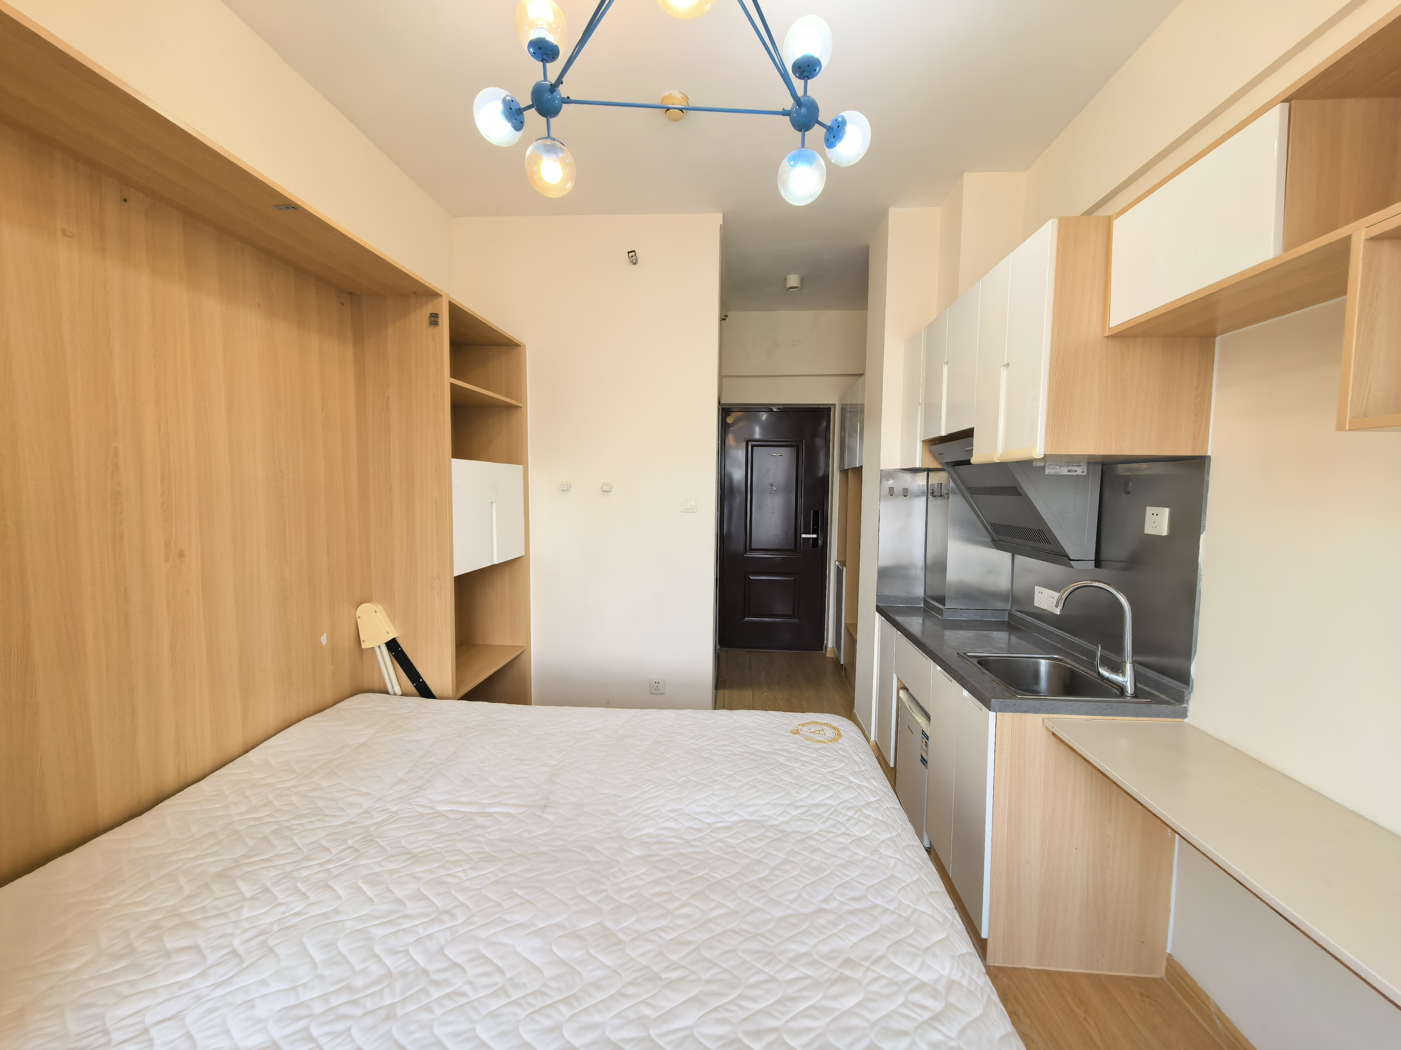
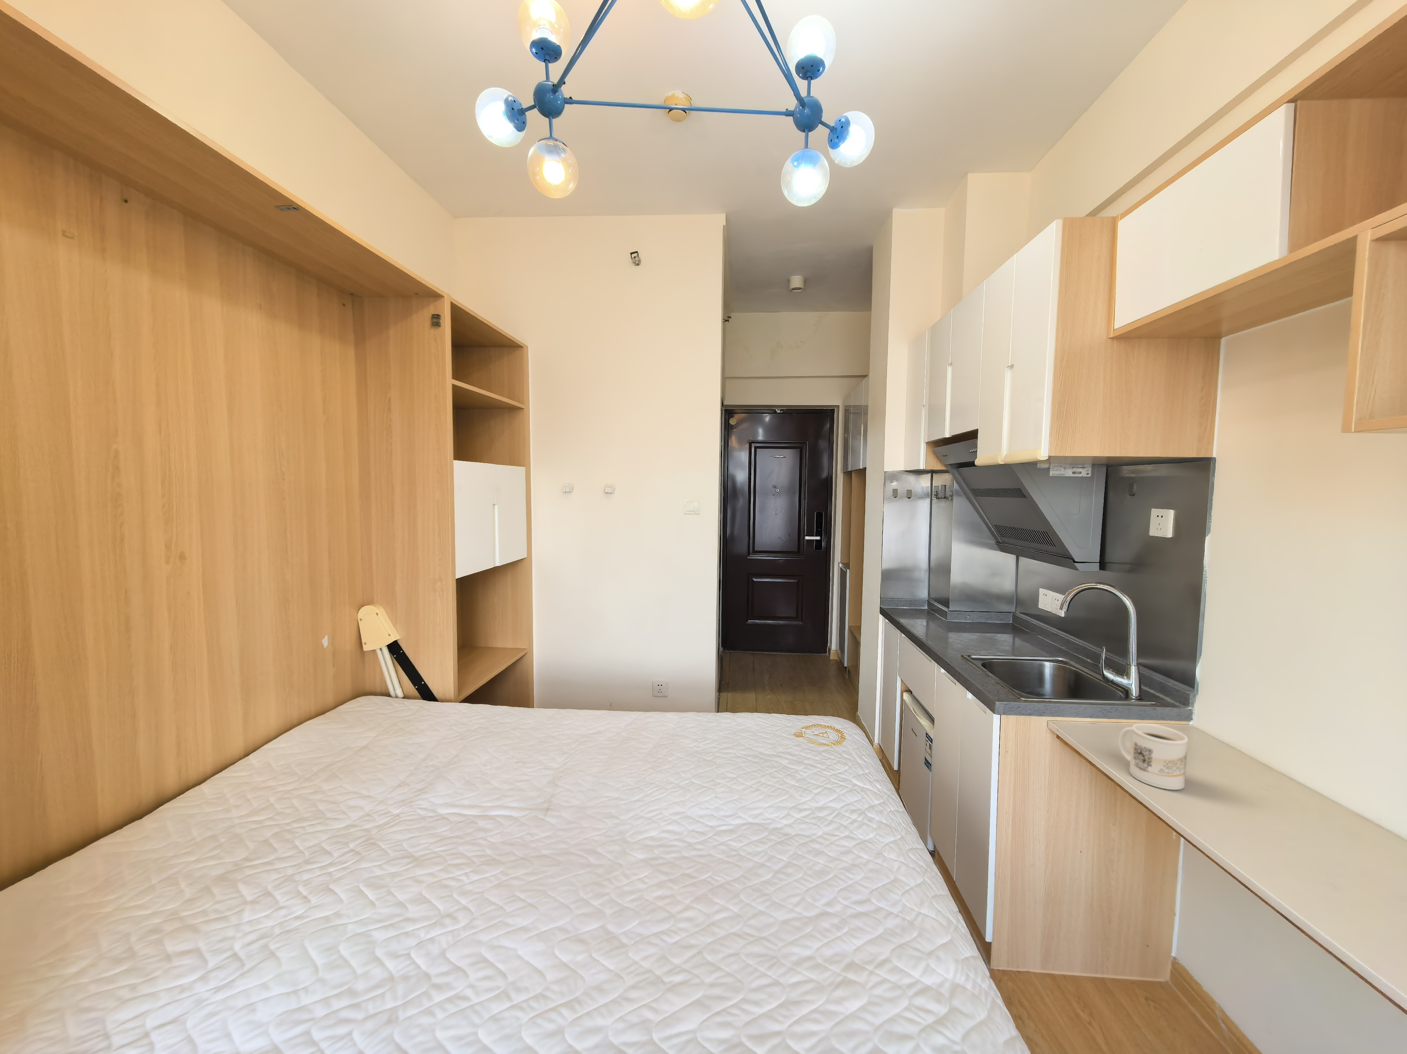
+ mug (1153, 753)
